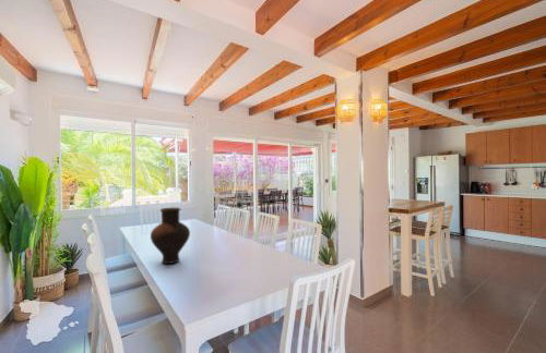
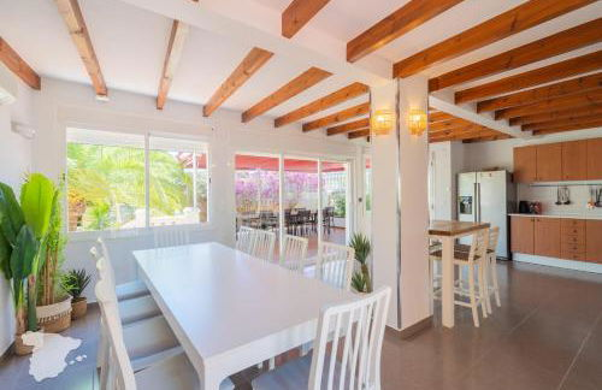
- vase (170, 234)
